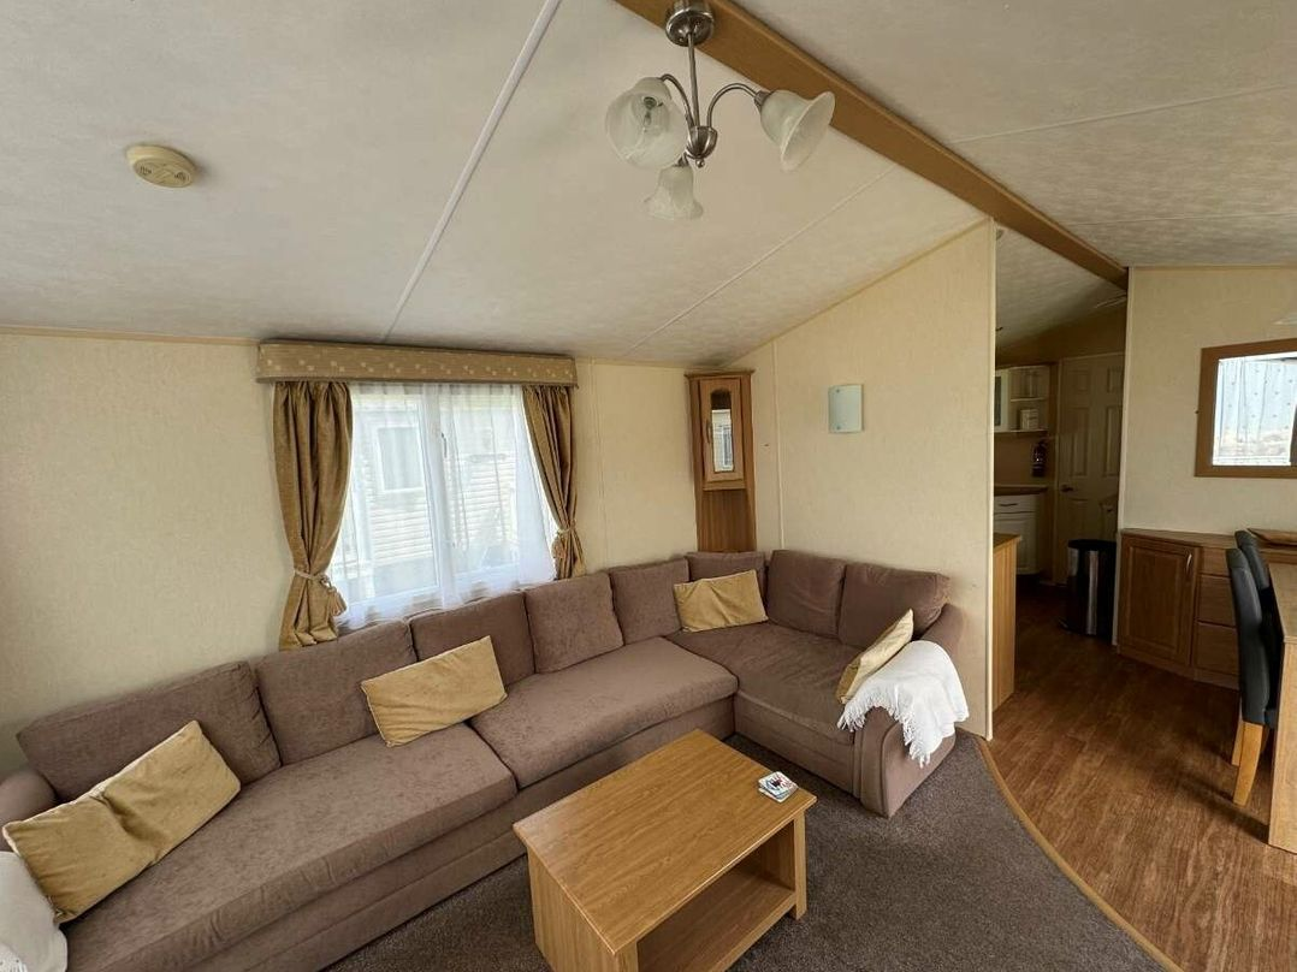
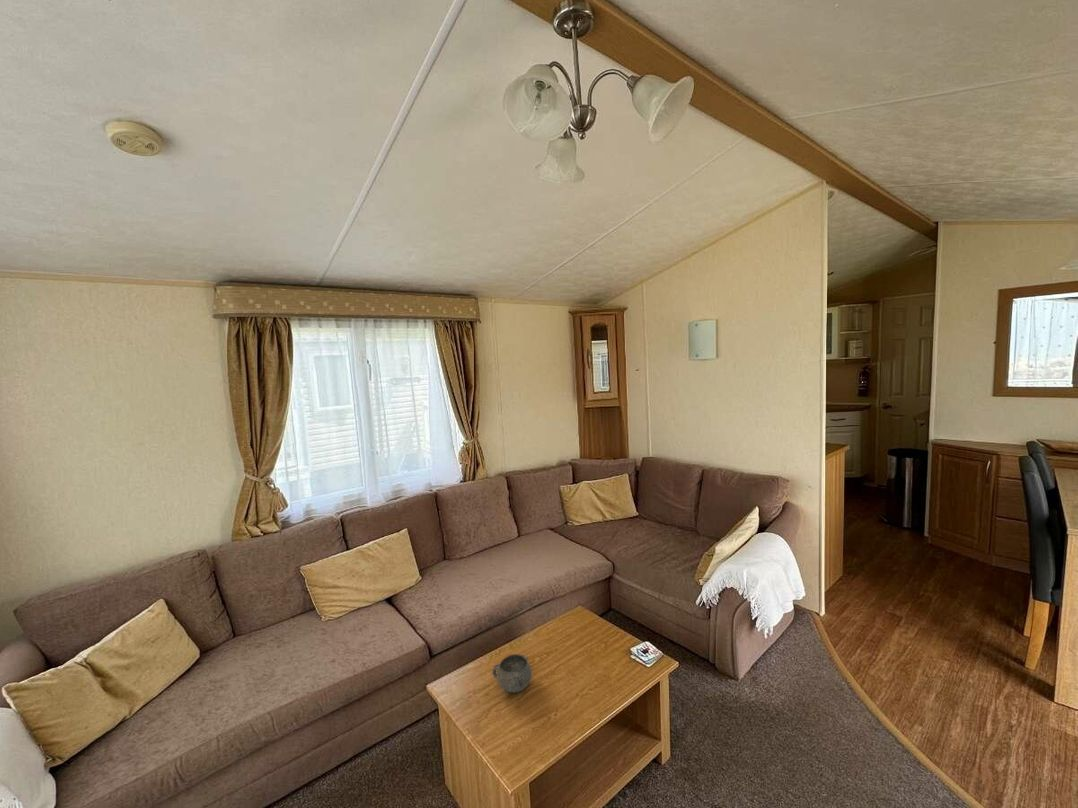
+ decorative bowl (513, 673)
